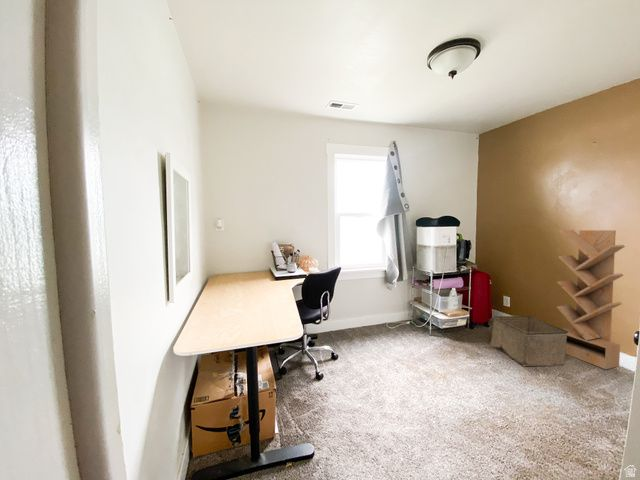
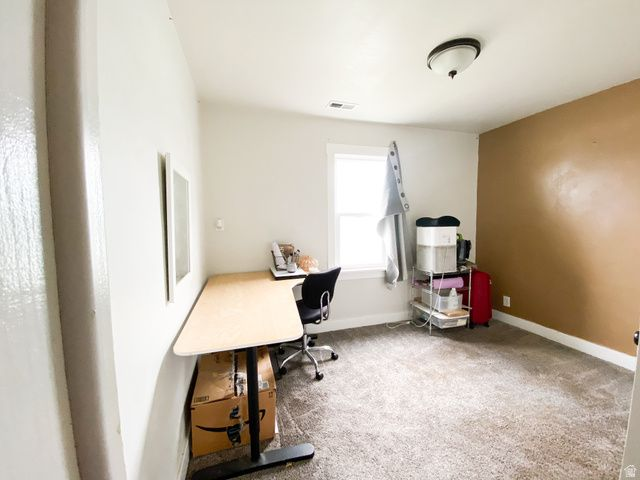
- storage bin (526, 338)
- bookshelf (587, 294)
